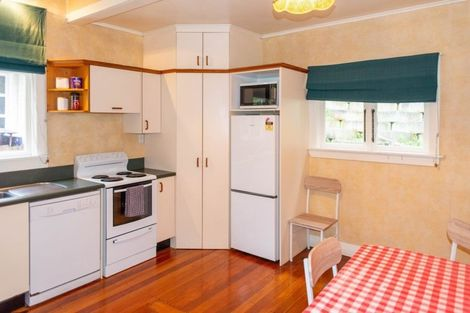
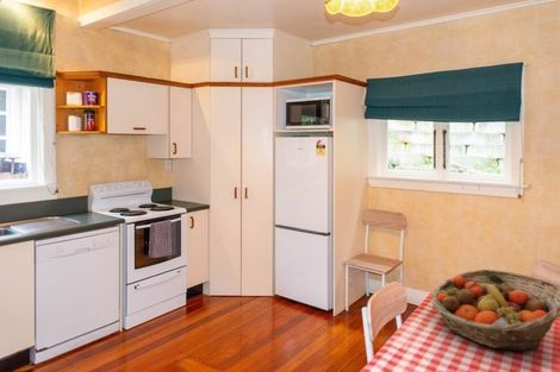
+ fruit basket (493, 305)
